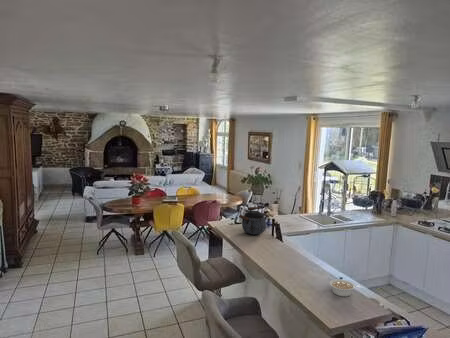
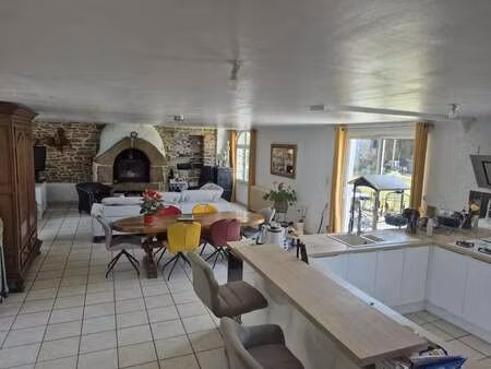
- kettle (254, 220)
- legume (342, 287)
